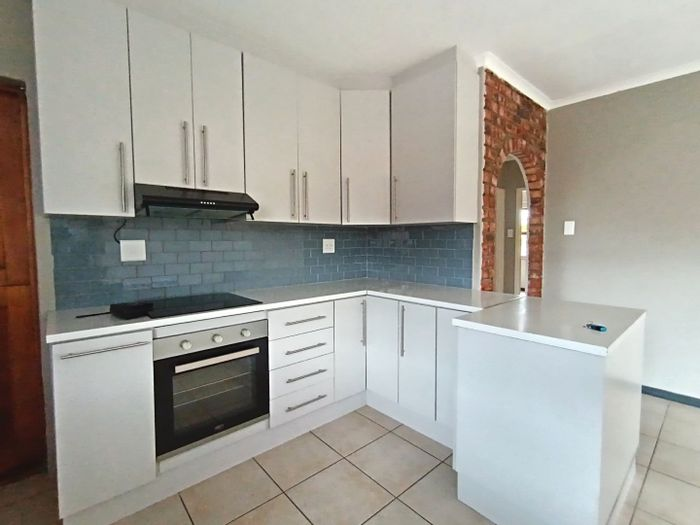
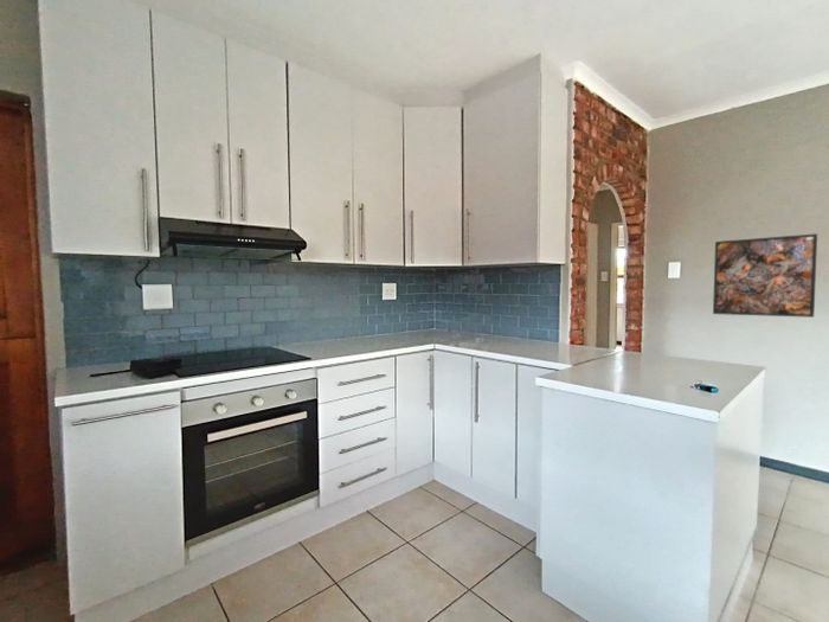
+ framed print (760, 276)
